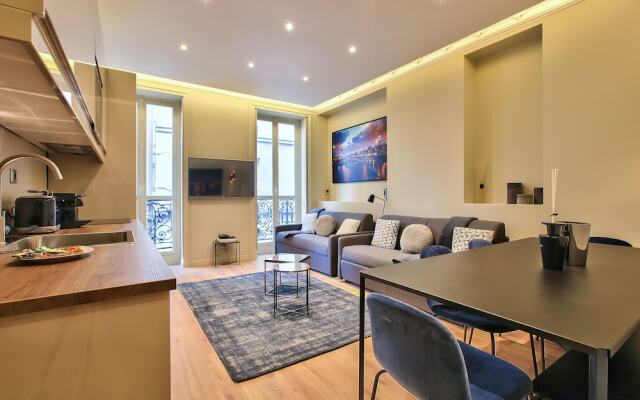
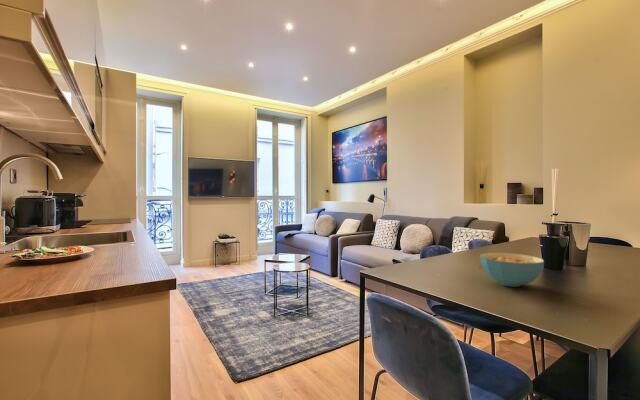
+ cereal bowl (510, 270)
